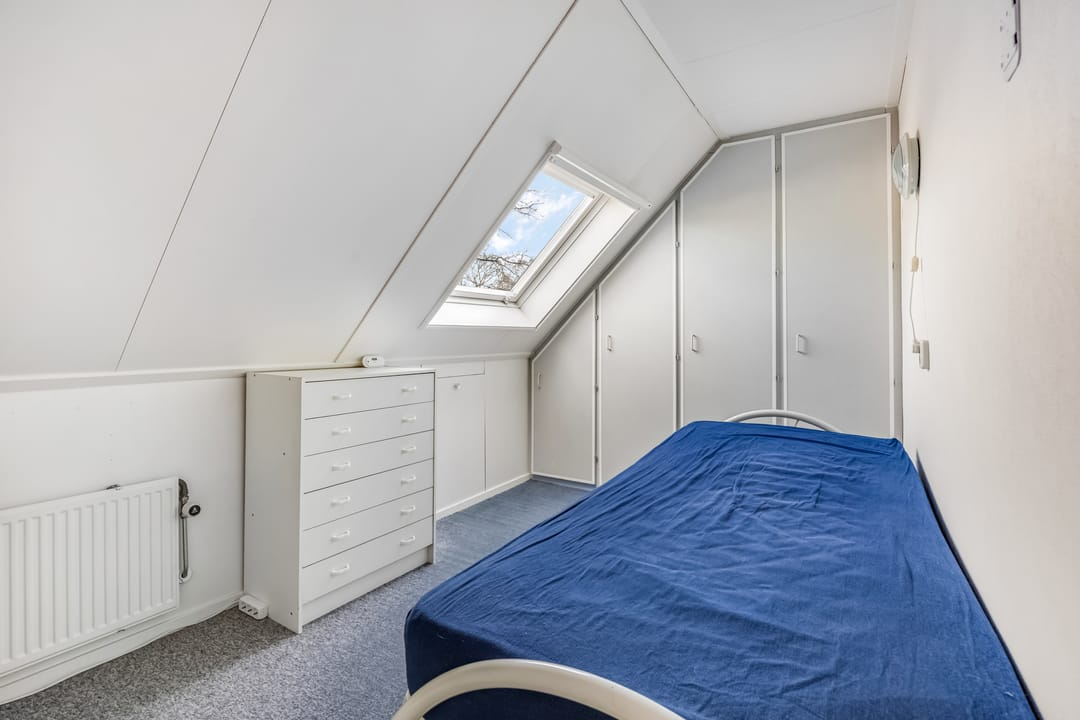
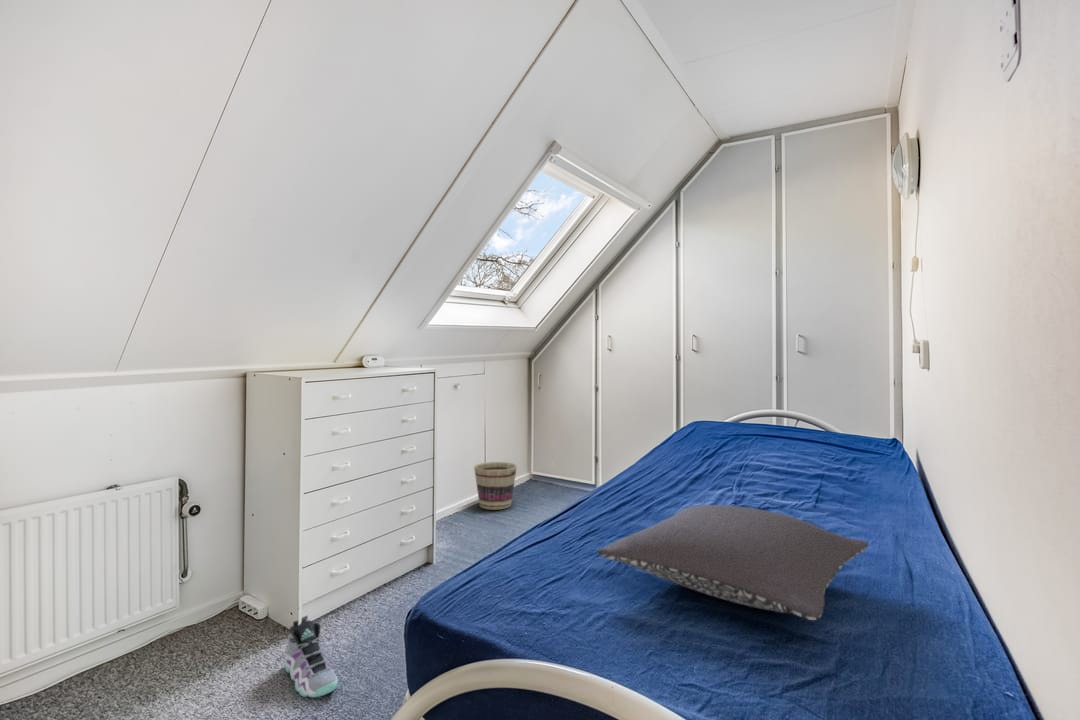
+ sneaker (308, 649)
+ basket (495, 485)
+ pillow (735, 548)
